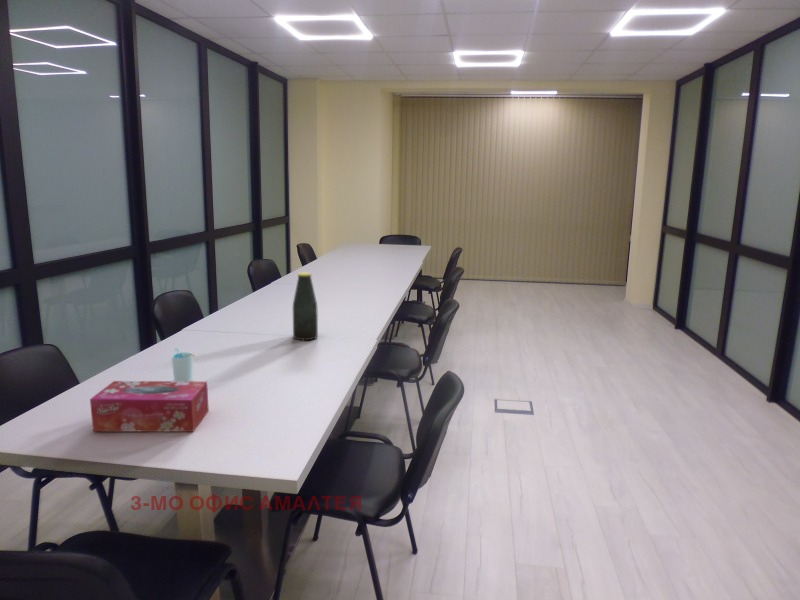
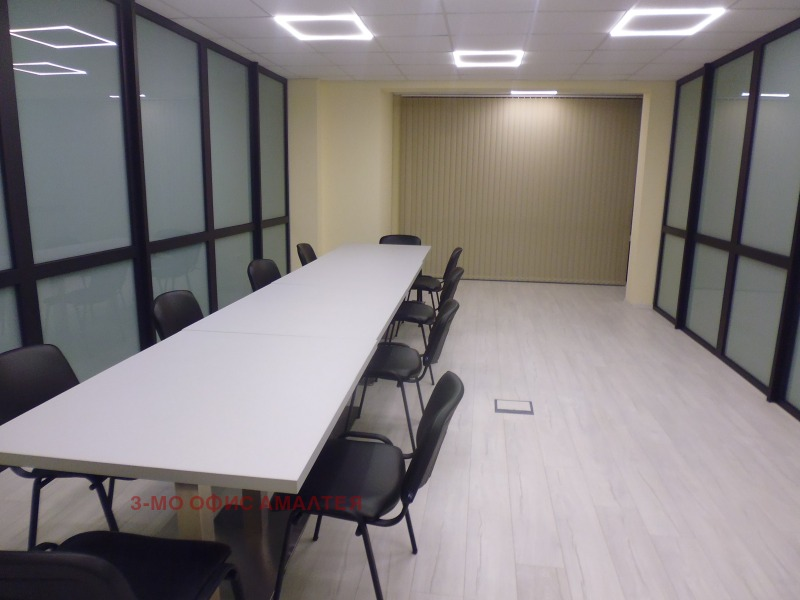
- bottle (305, 305)
- tissue box (152, 405)
- cup (183, 365)
